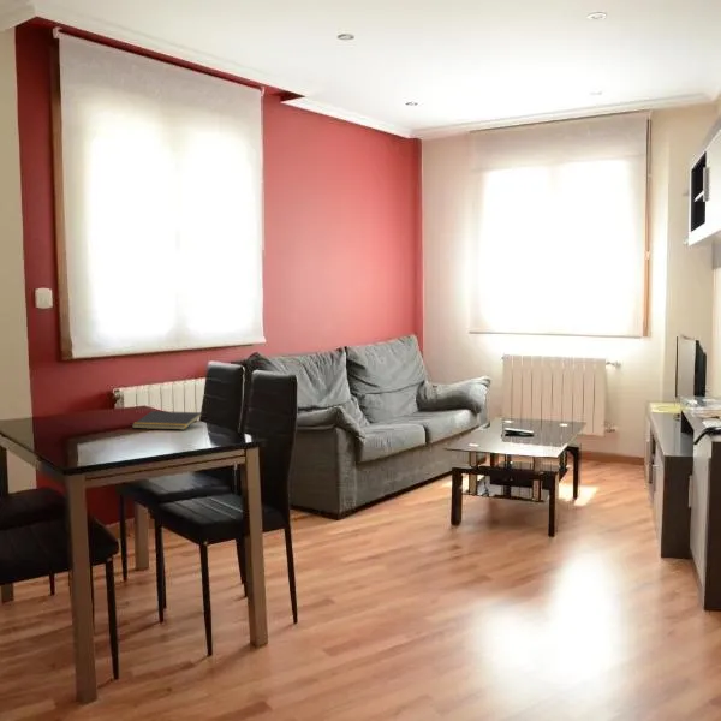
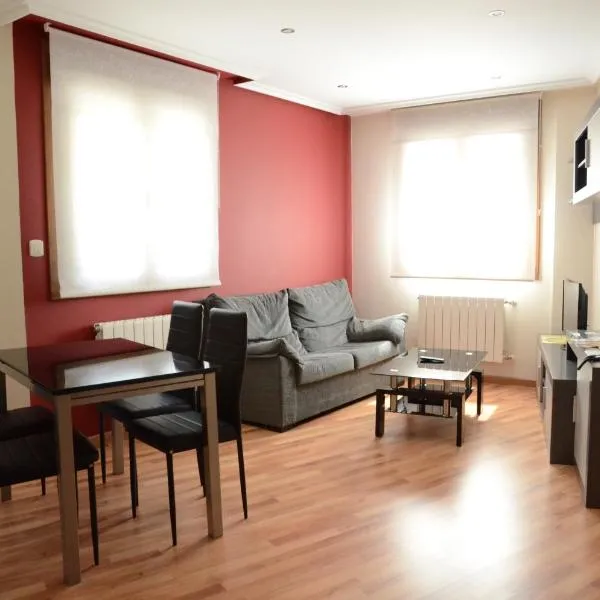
- notepad (167, 419)
